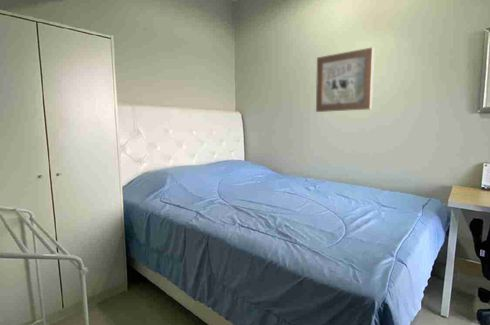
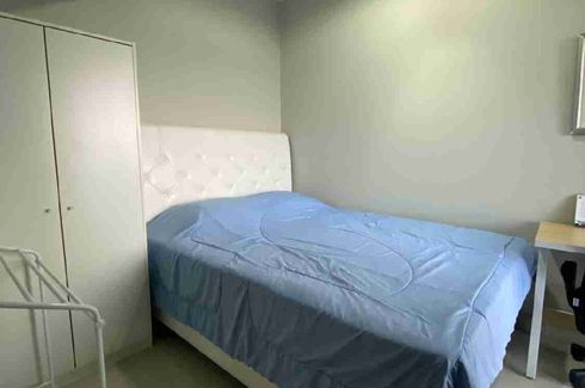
- wall art (343, 82)
